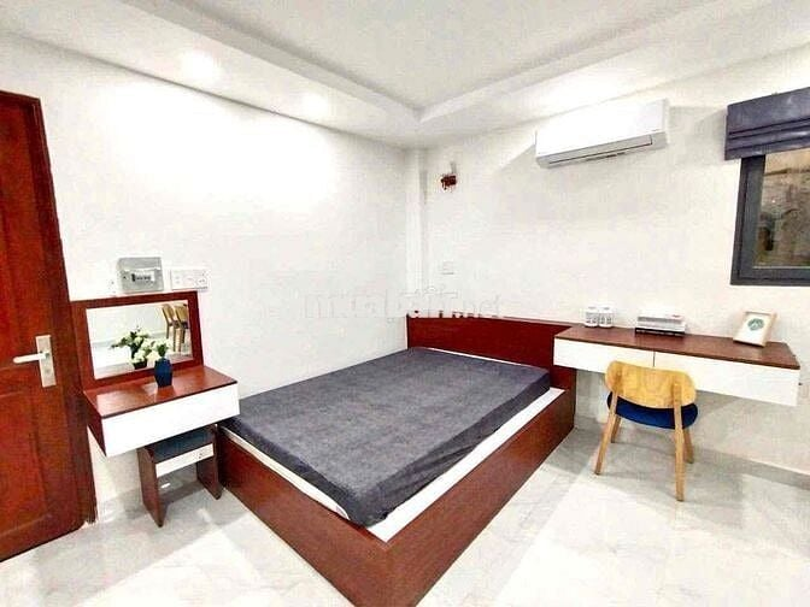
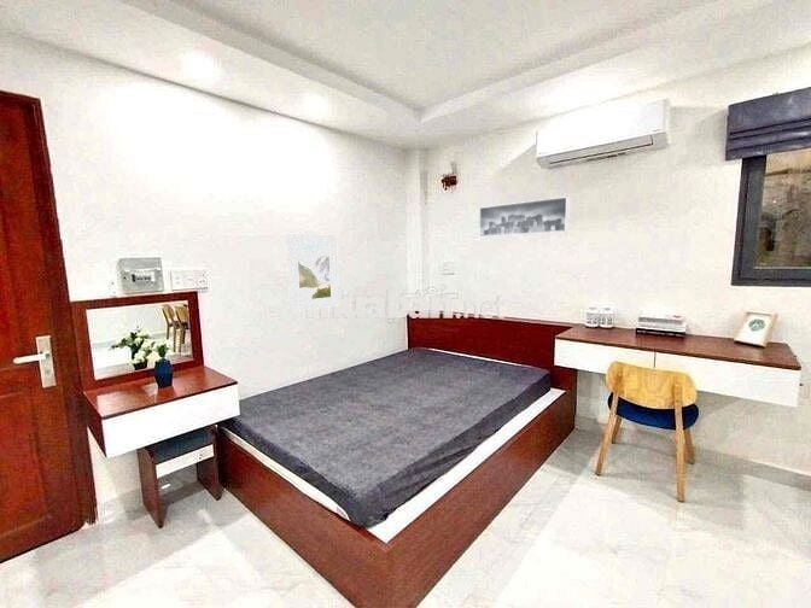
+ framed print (520, 218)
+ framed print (314, 271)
